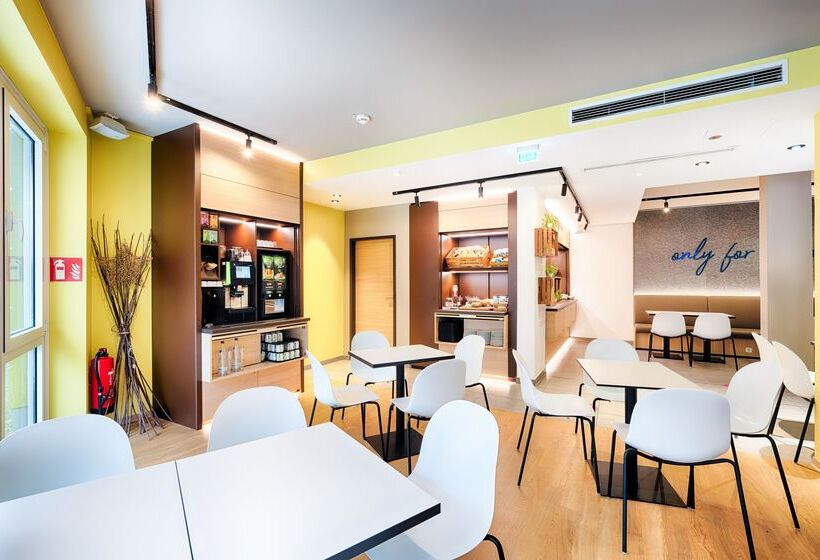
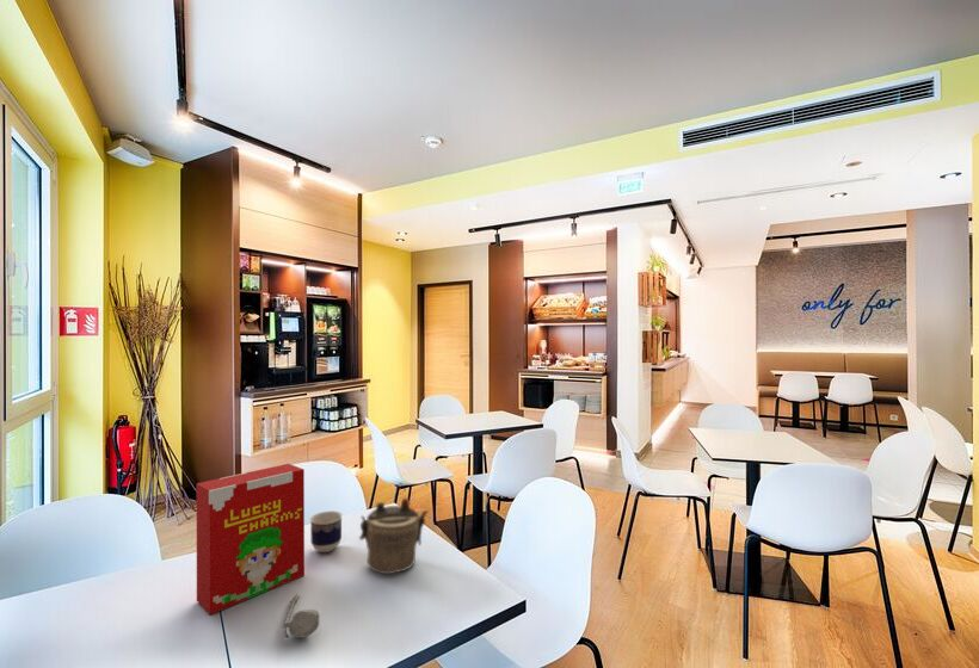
+ spoon (307, 610)
+ cereal box (253, 532)
+ teapot (394, 532)
+ cup (327, 530)
